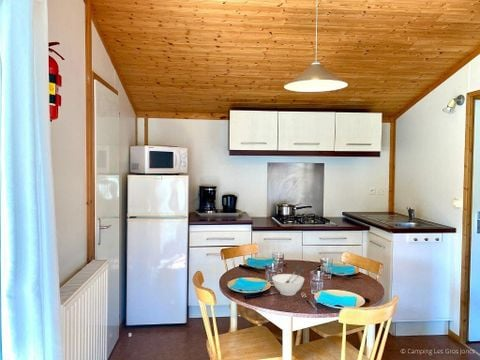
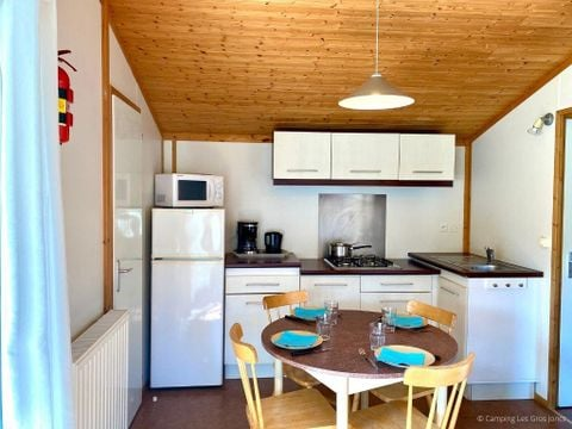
- bowl (290, 281)
